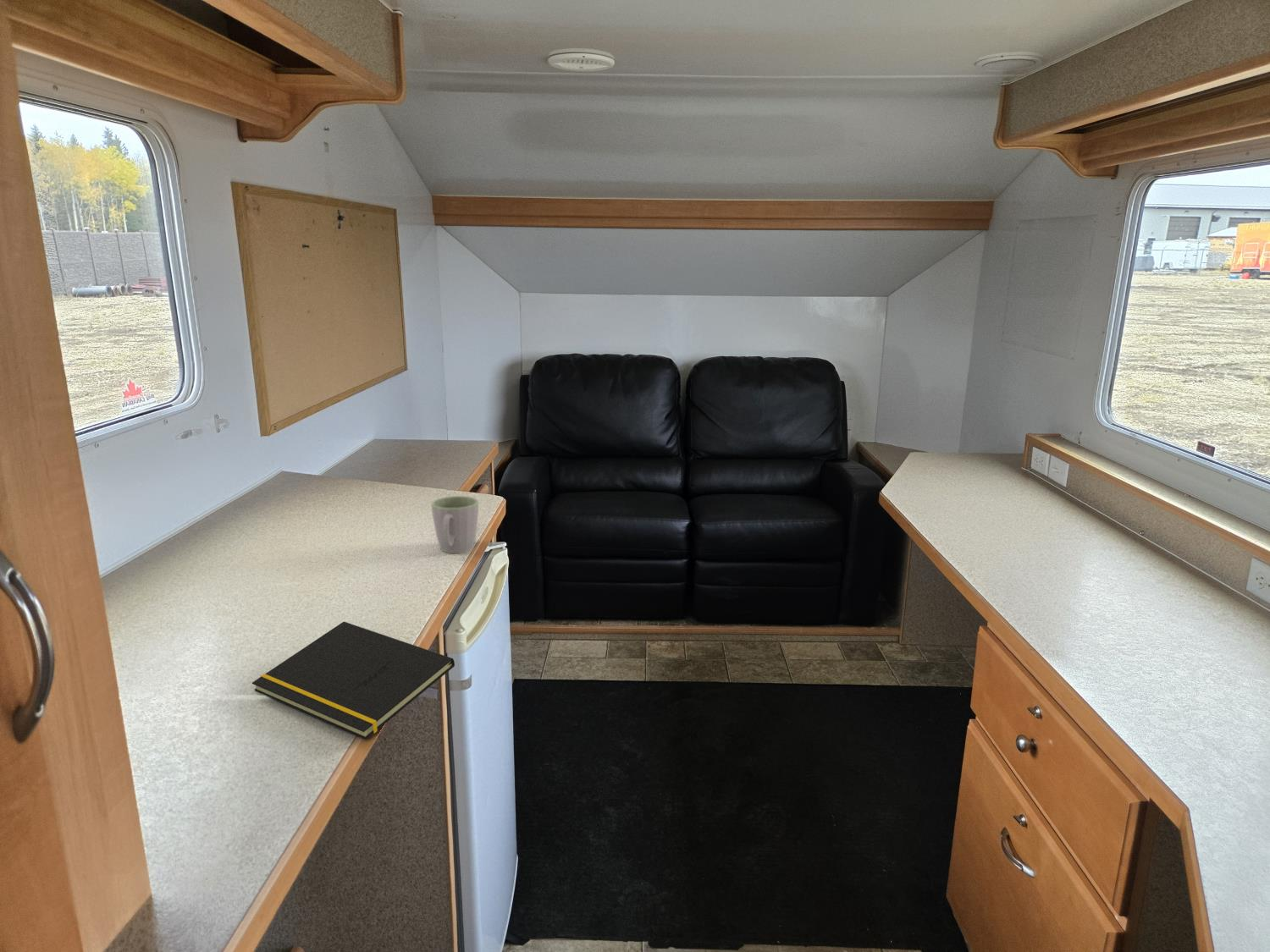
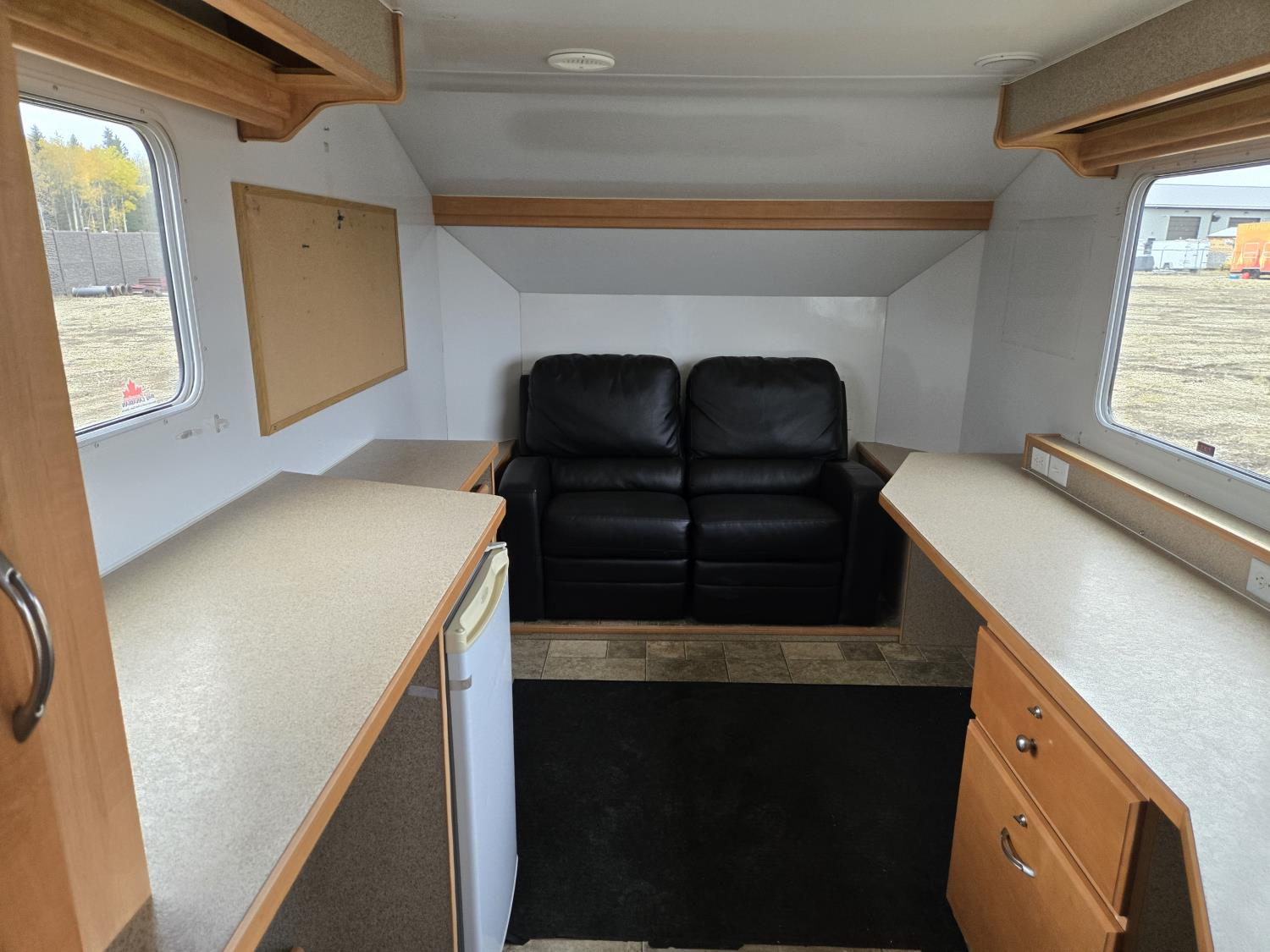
- notepad (354, 674)
- mug (454, 527)
